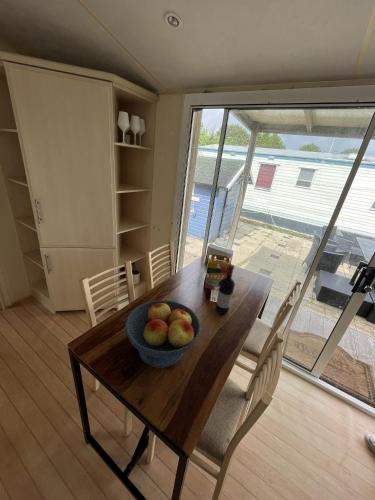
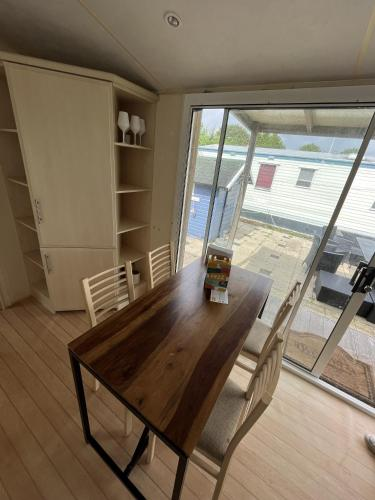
- fruit bowl (163, 330)
- wine bottle (226, 289)
